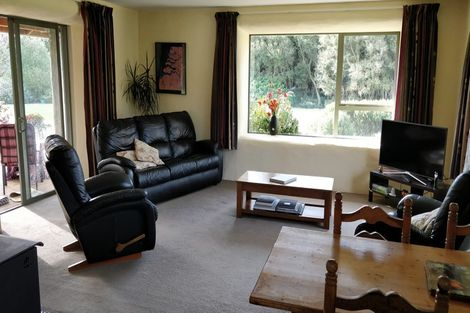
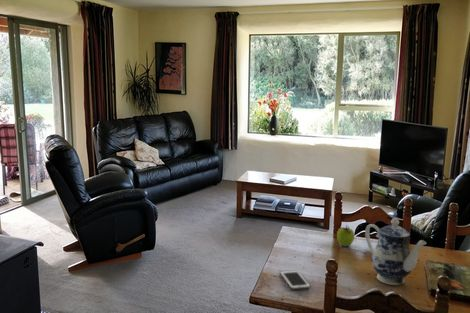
+ fruit (346, 235)
+ cell phone (294, 279)
+ teapot (392, 249)
